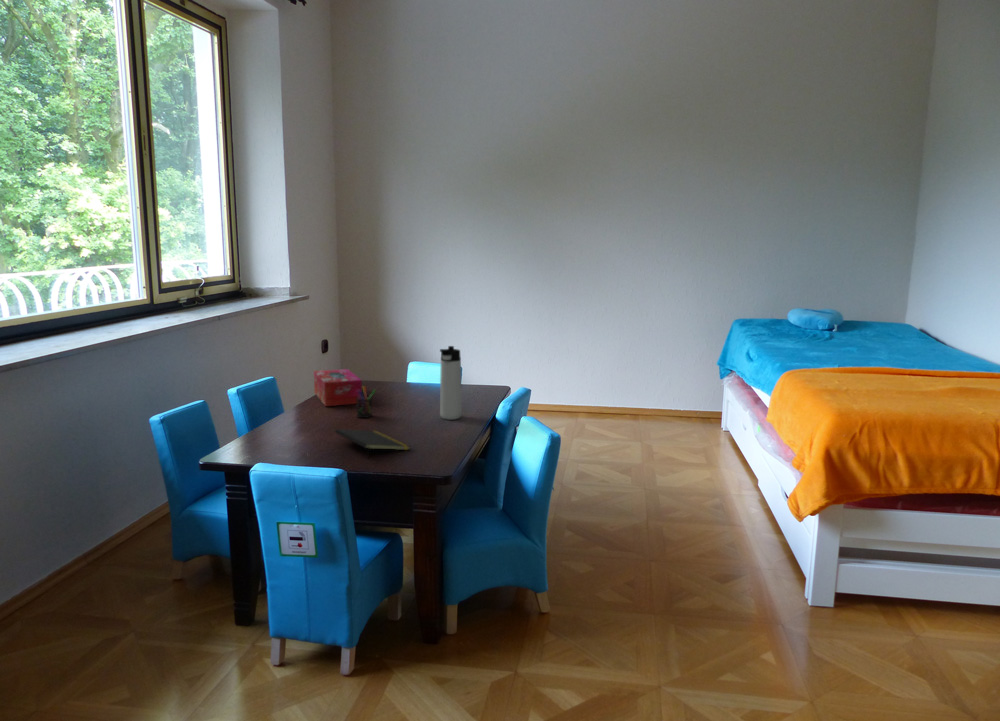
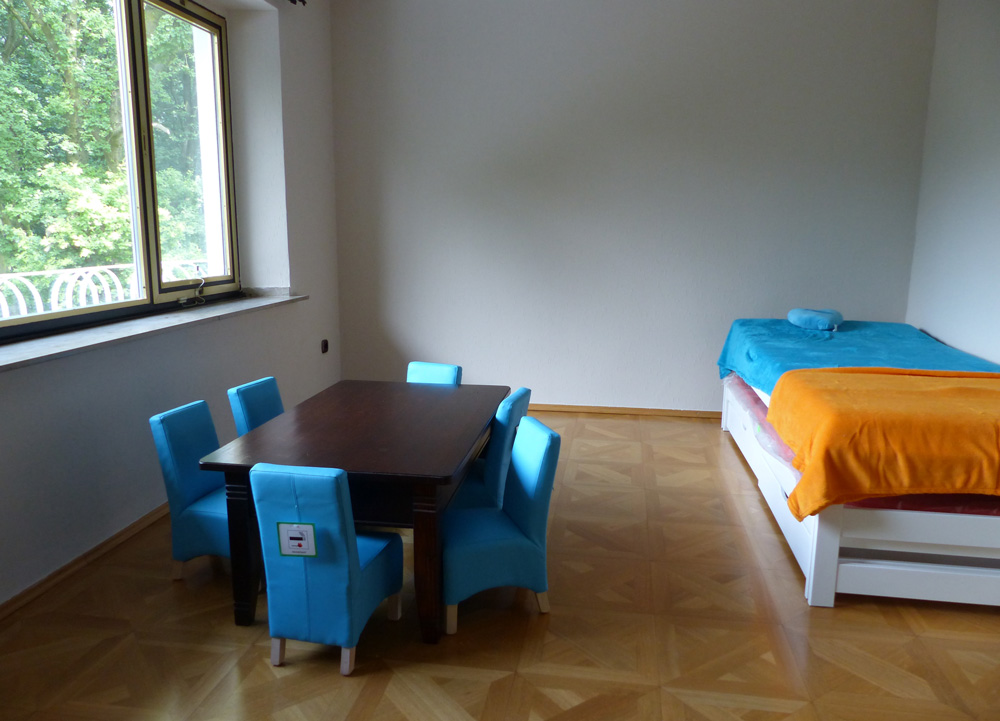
- tissue box (337, 386)
- notepad (372, 439)
- pen holder (366, 400)
- thermos bottle (449, 383)
